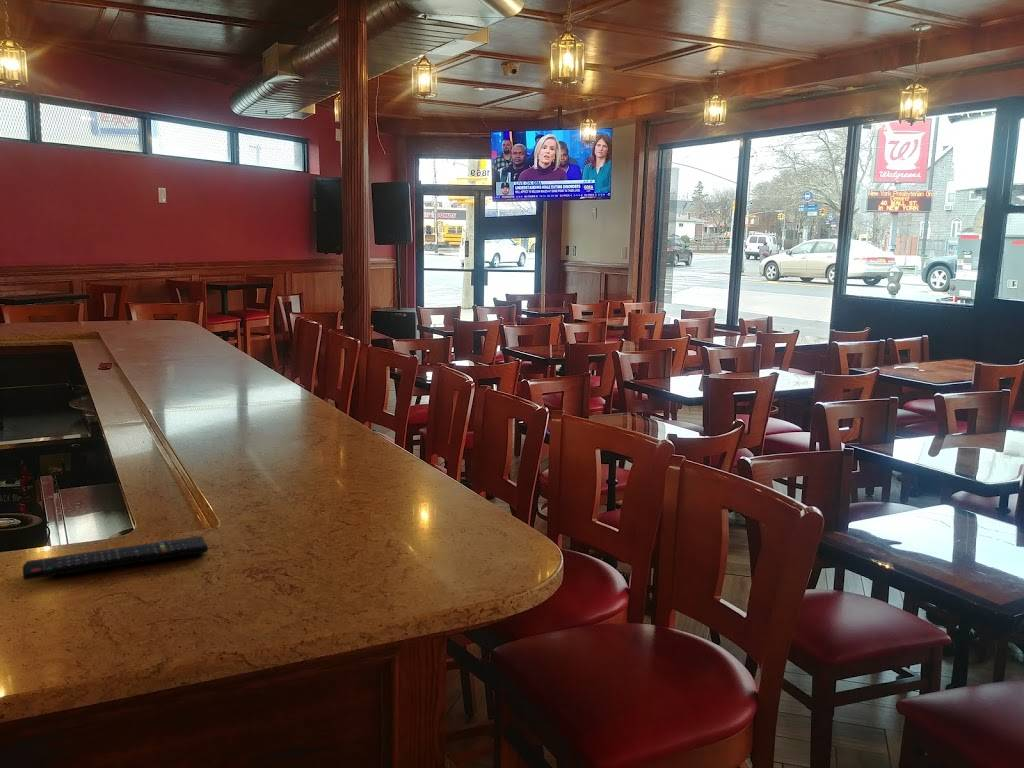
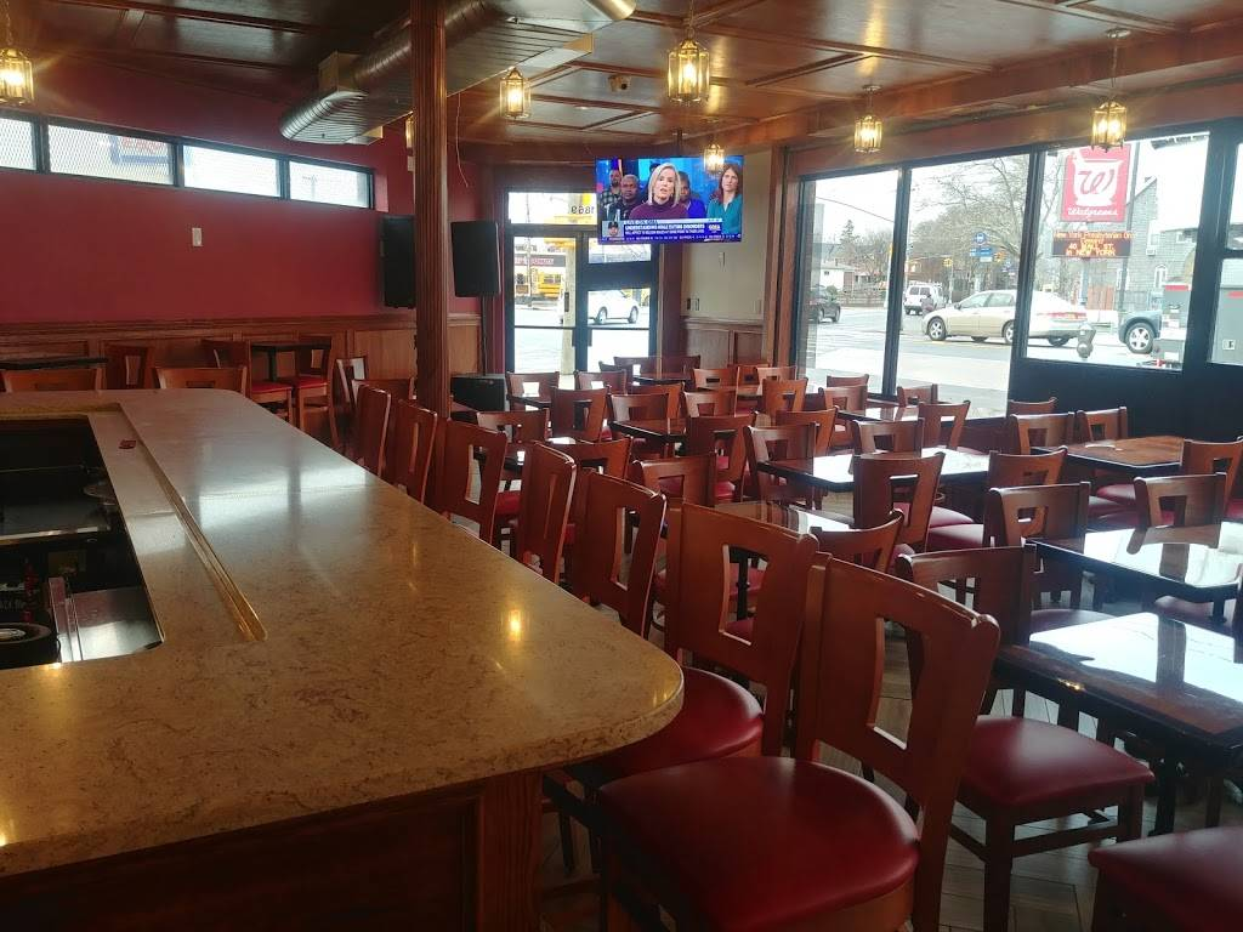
- remote control (118, 558)
